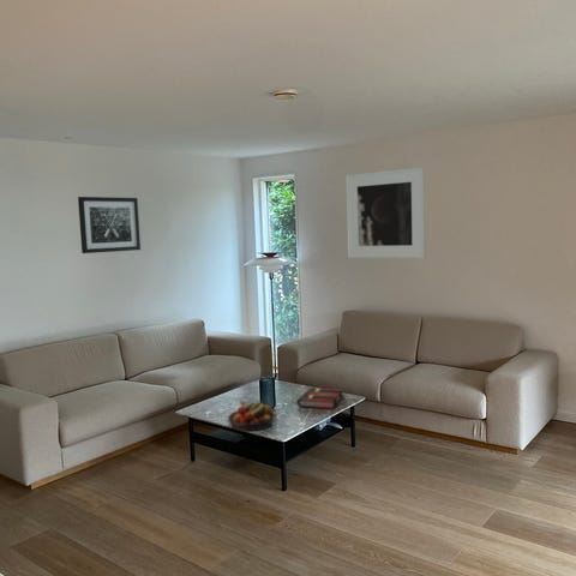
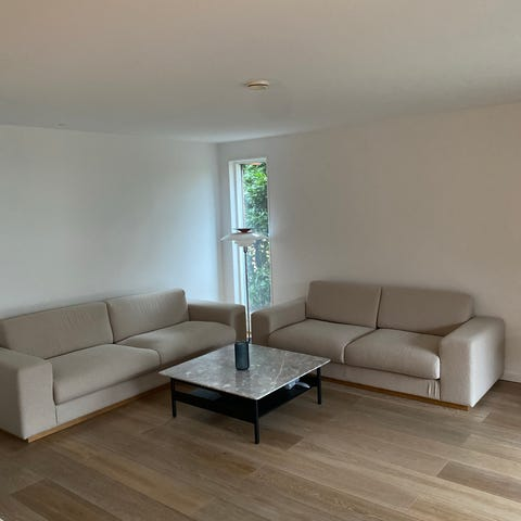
- book (320, 397)
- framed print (384, 215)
- fruit bowl (251, 414)
- wall art (110, 224)
